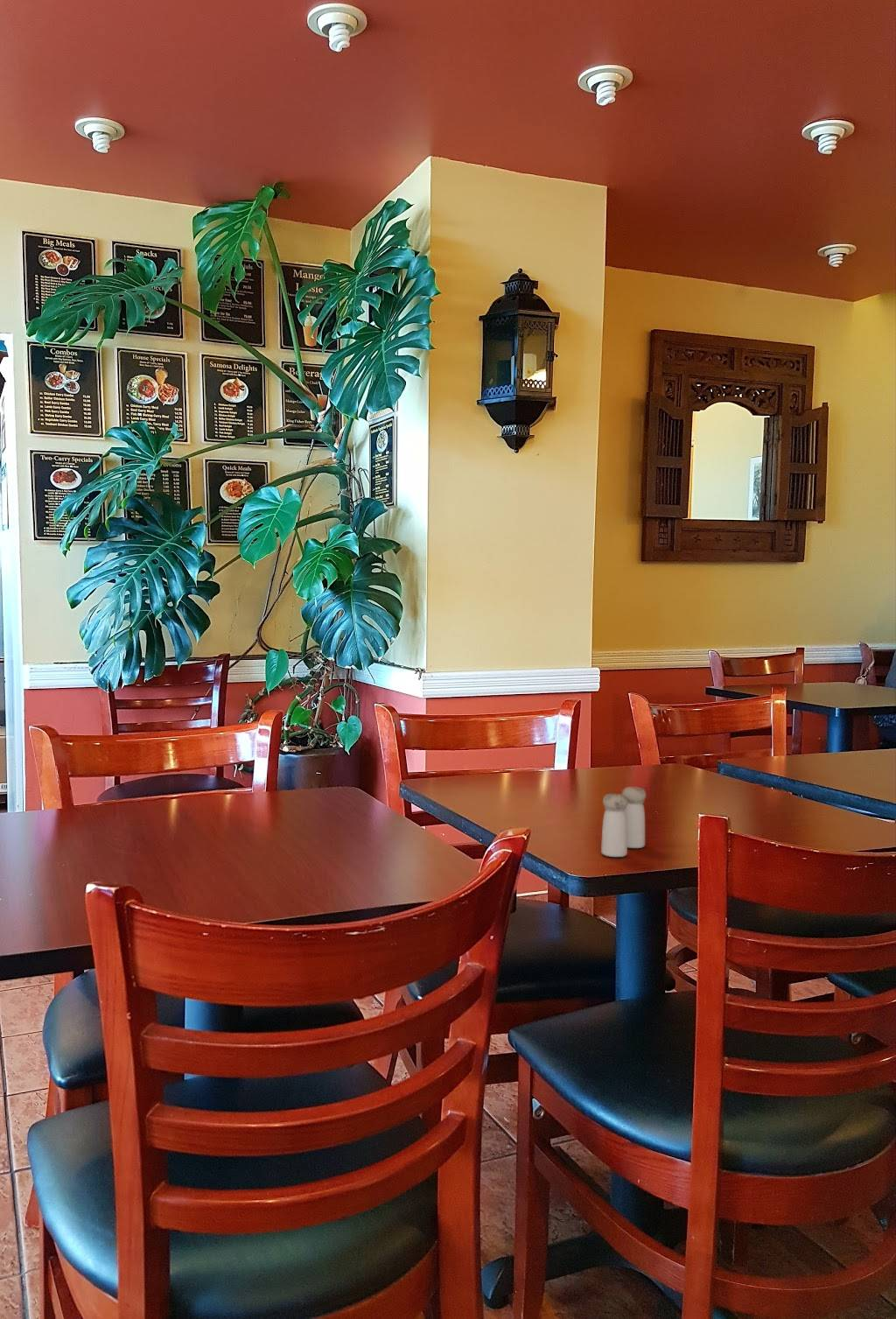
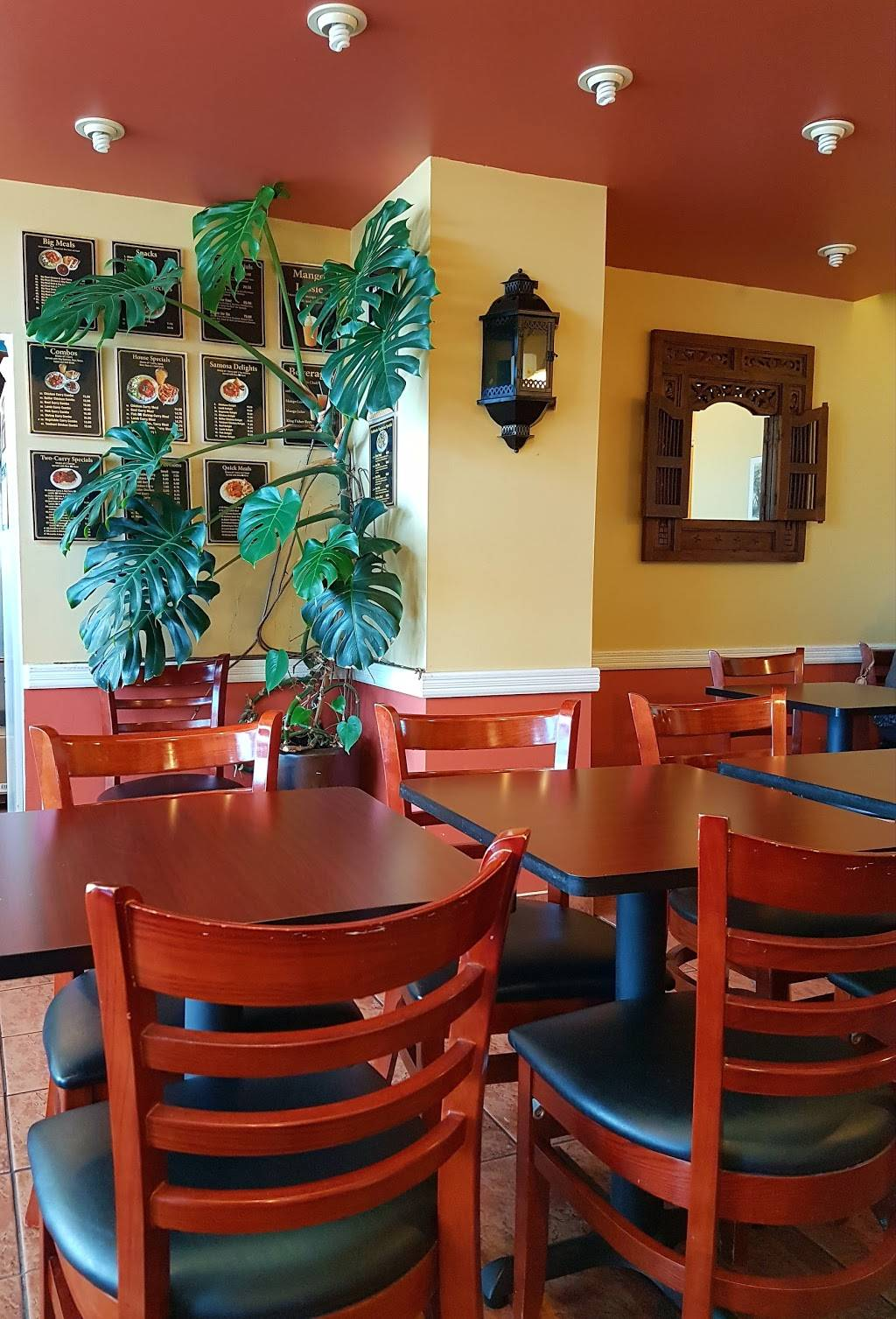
- salt and pepper shaker (624, 820)
